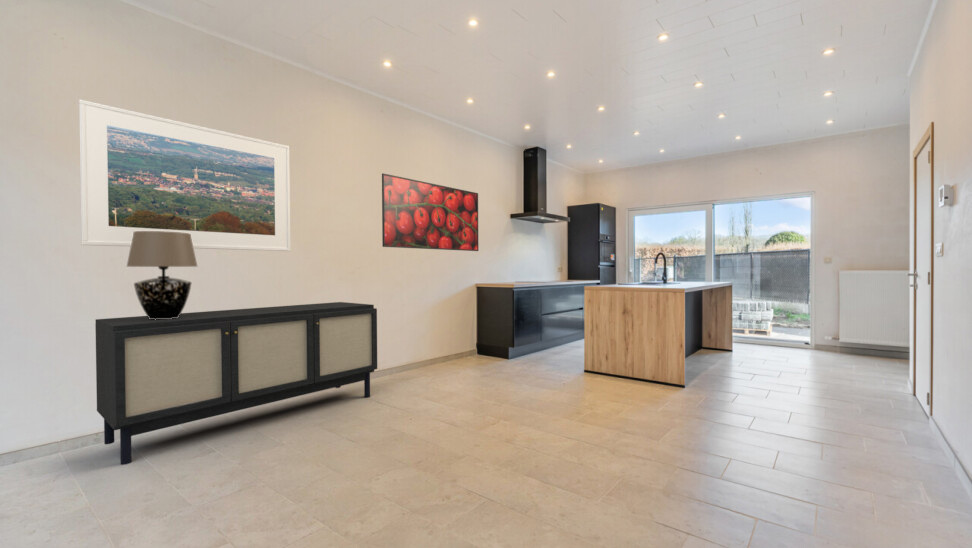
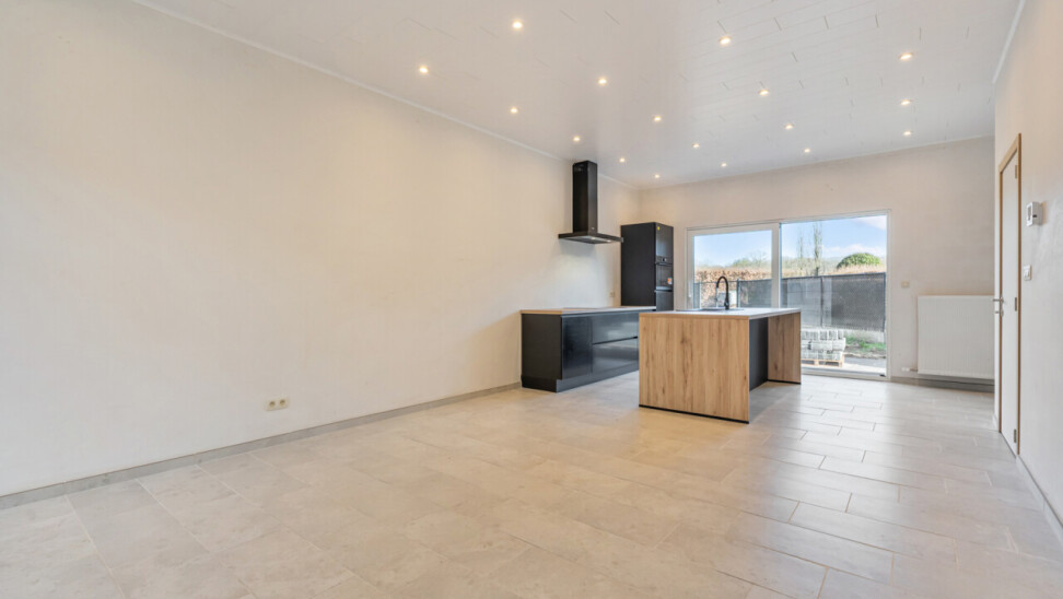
- sideboard (258, 364)
- table lamp (163, 275)
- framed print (201, 187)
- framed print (435, 216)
